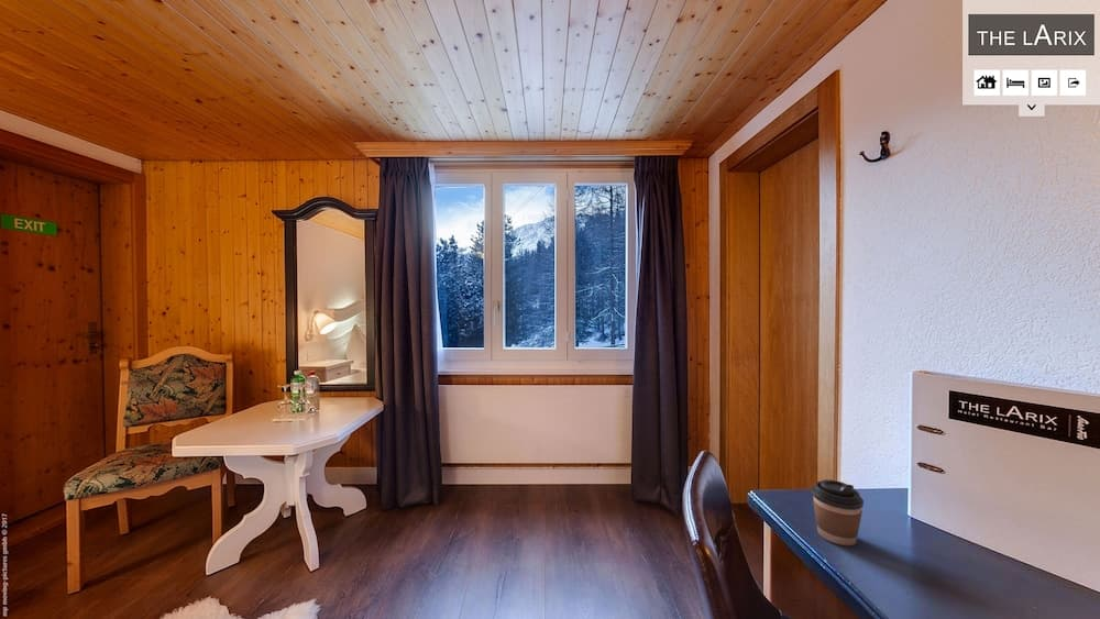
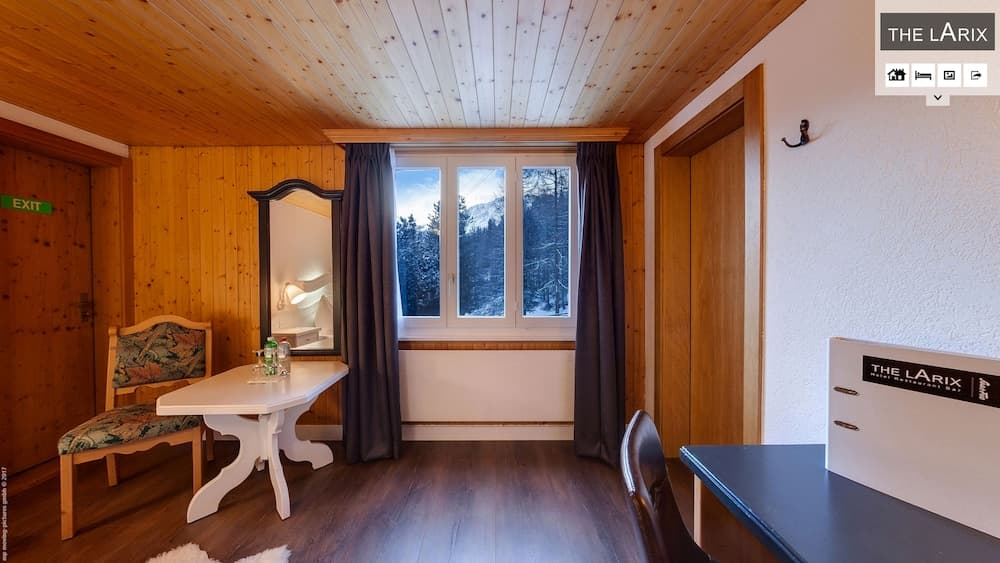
- coffee cup (836, 508)
